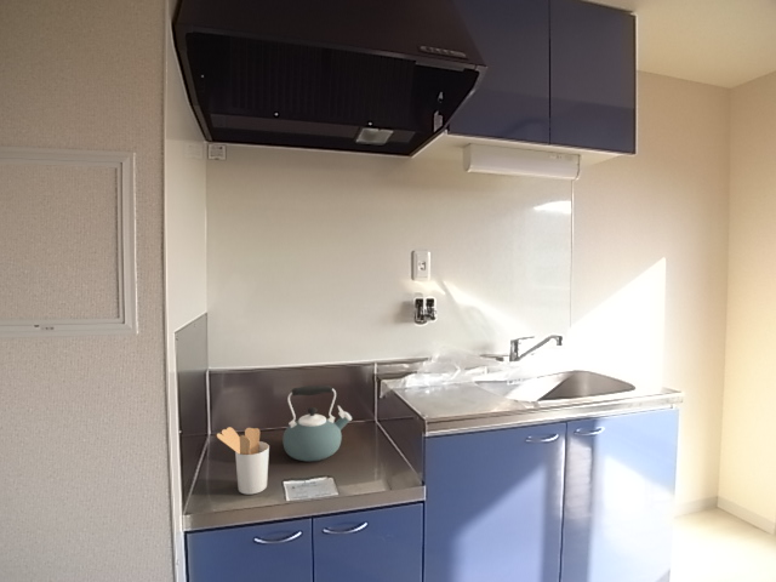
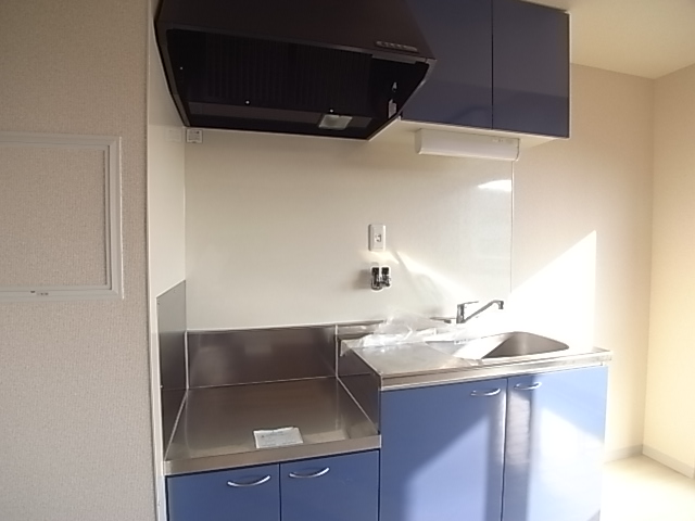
- kettle (318, 418)
- utensil holder (244, 457)
